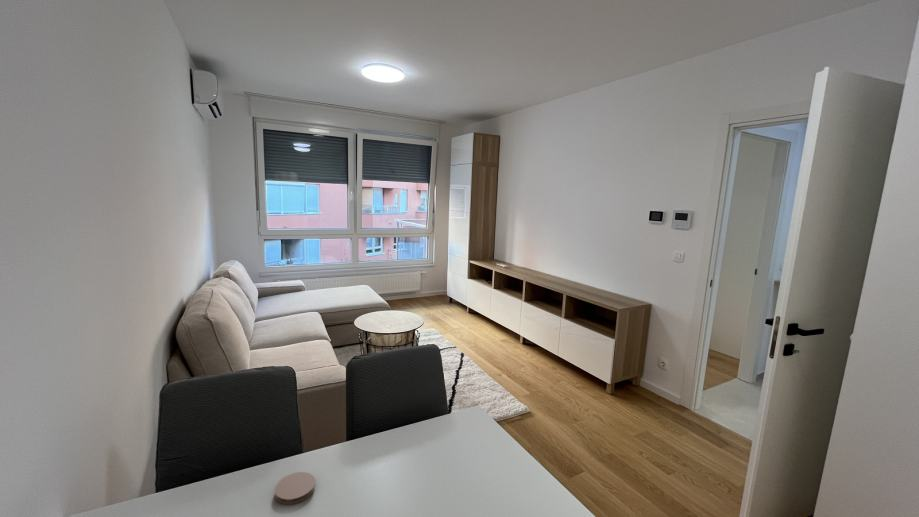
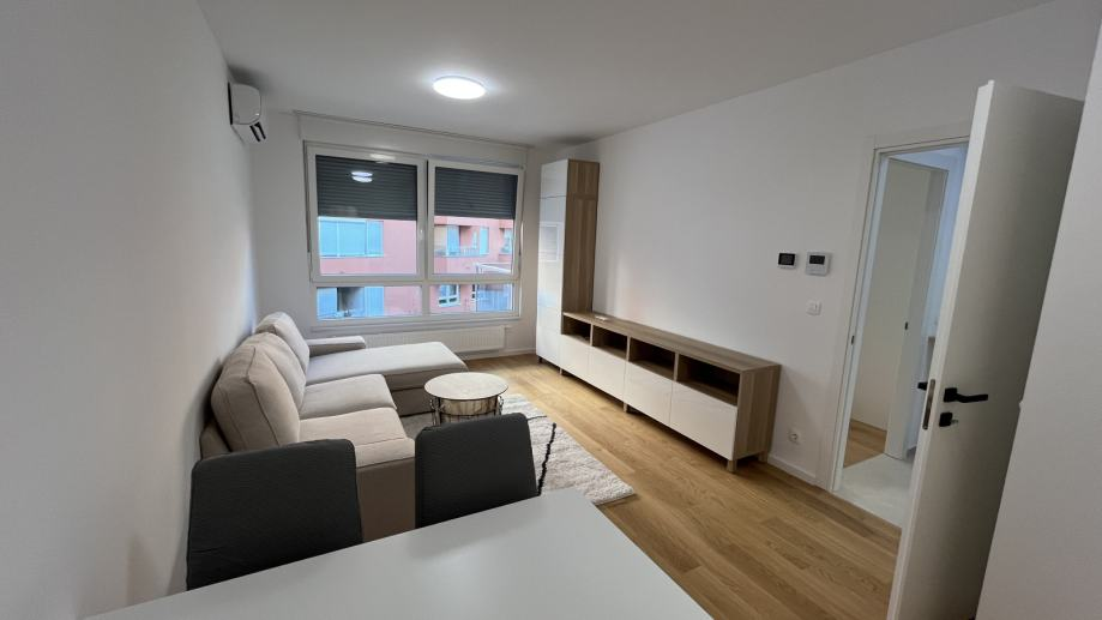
- coaster (295, 487)
